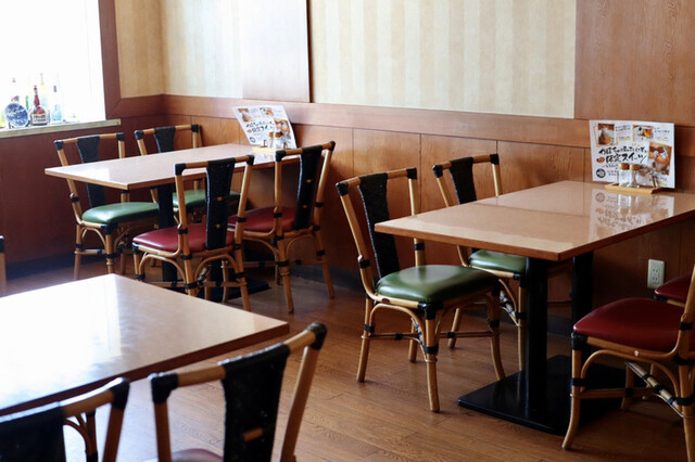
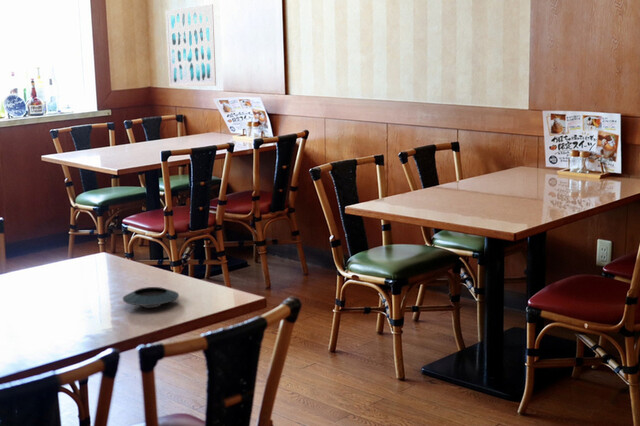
+ saucer (150, 295)
+ wall art (190, 47)
